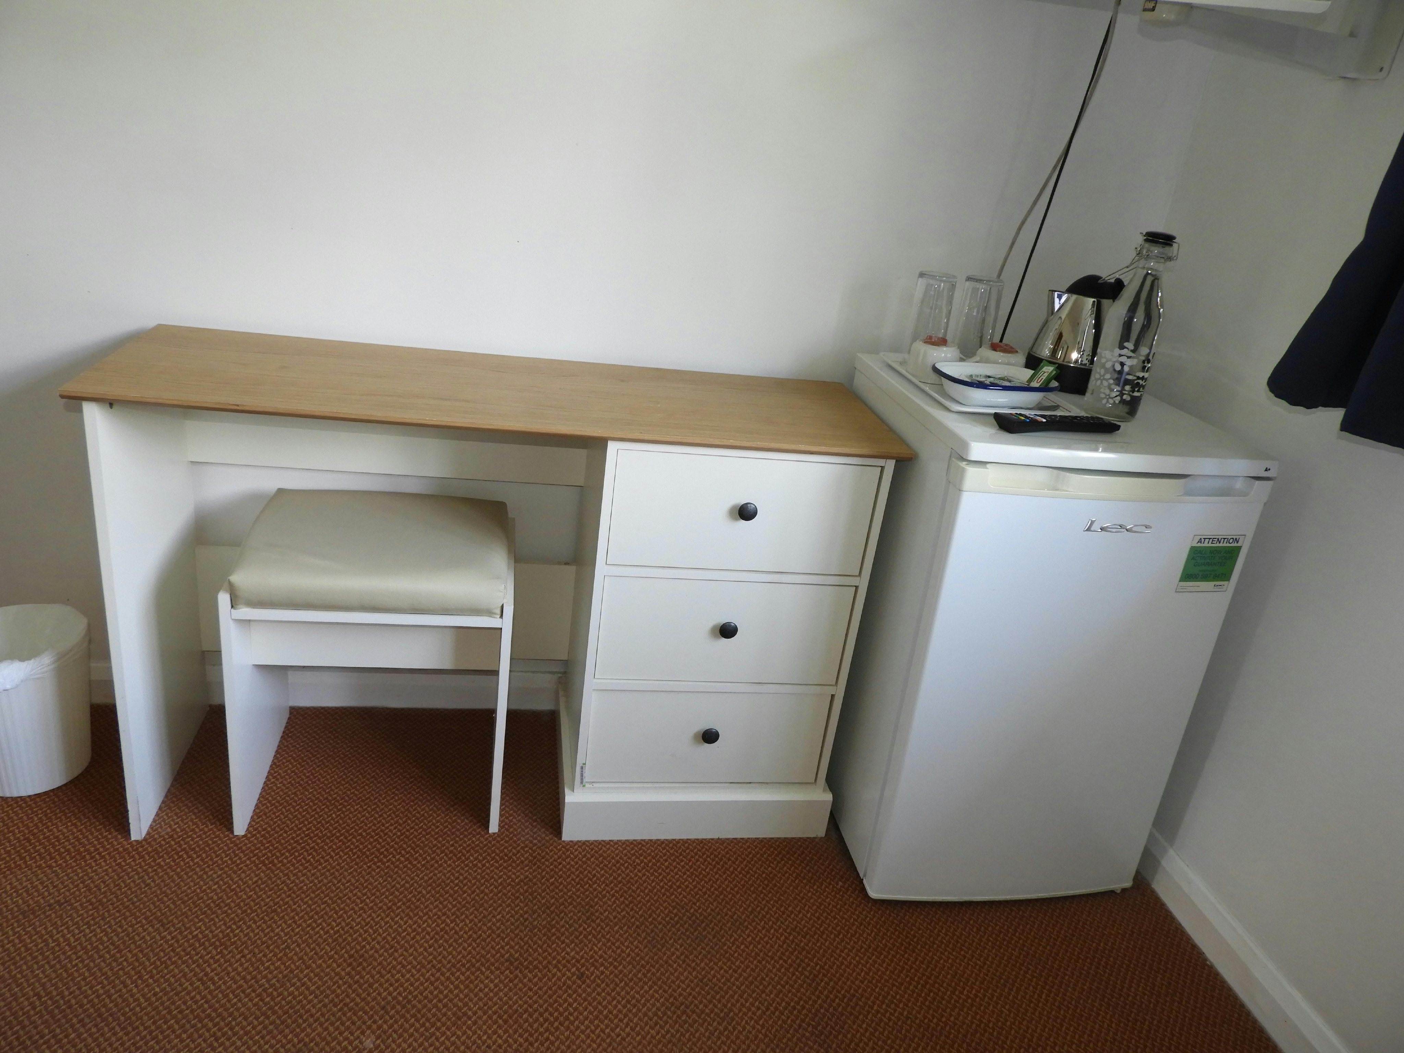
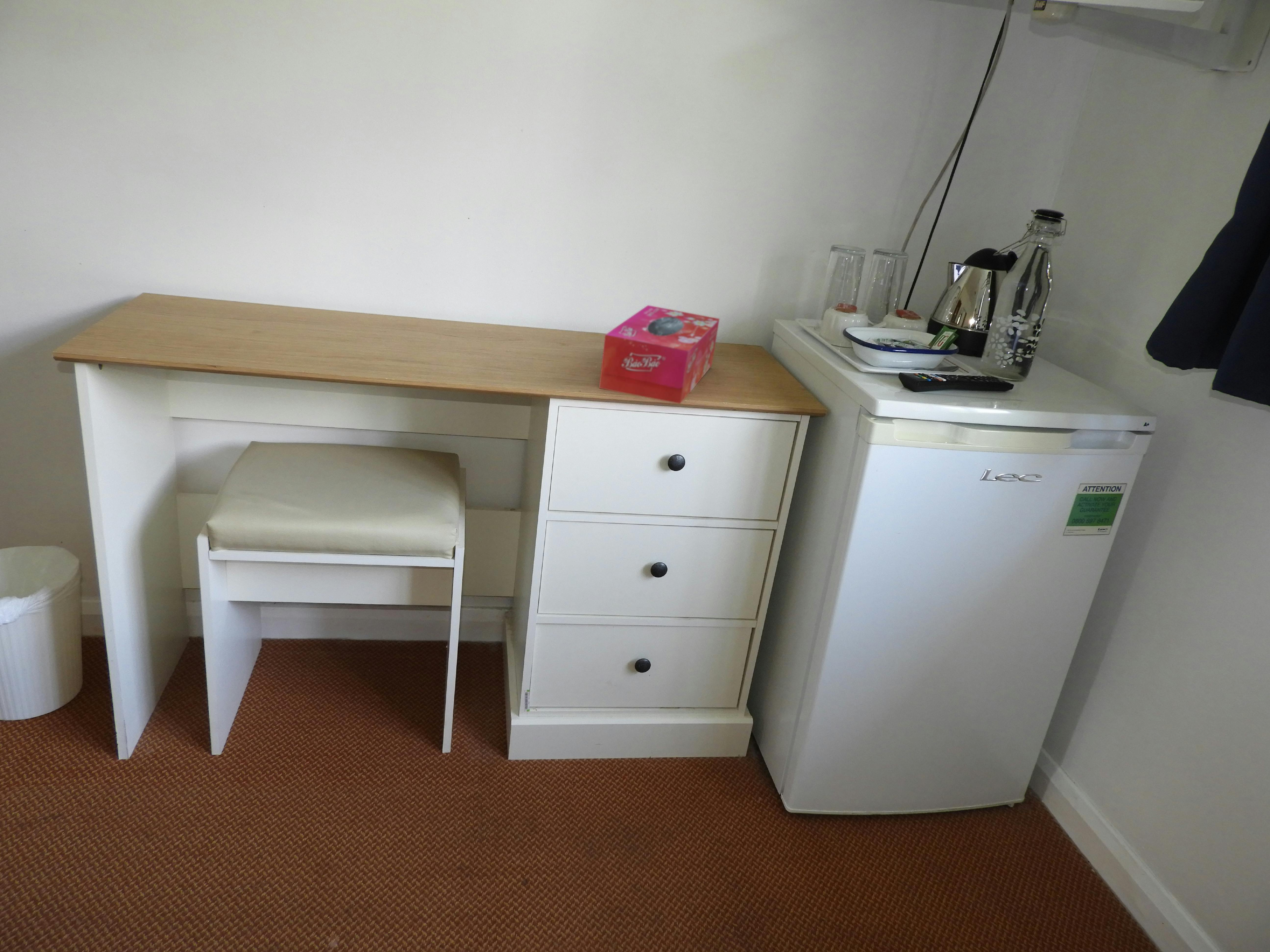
+ tissue box (663, 351)
